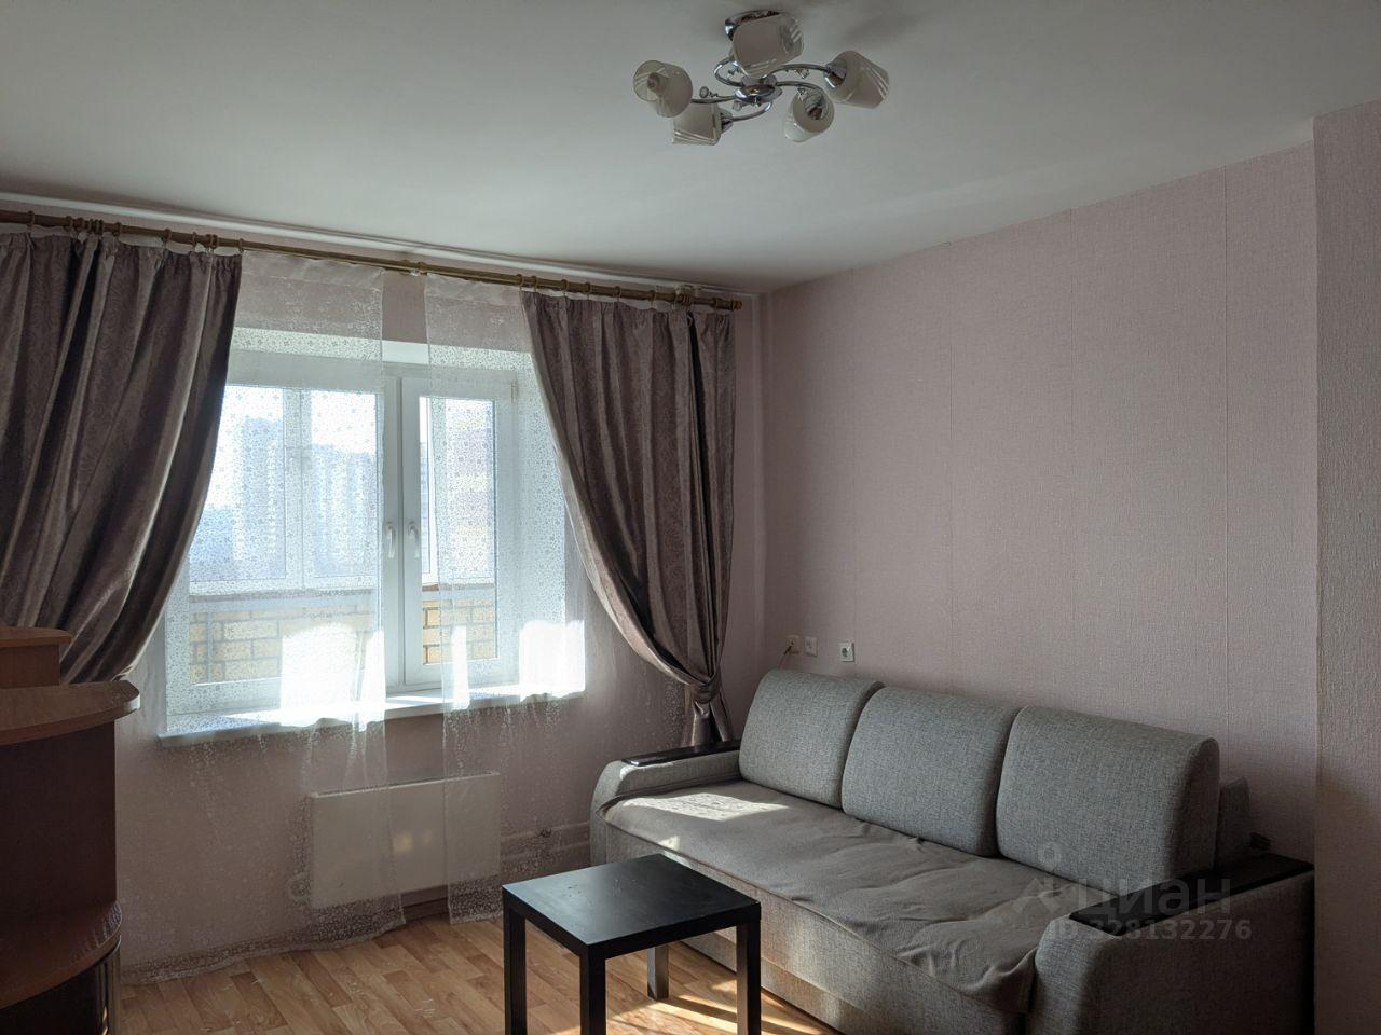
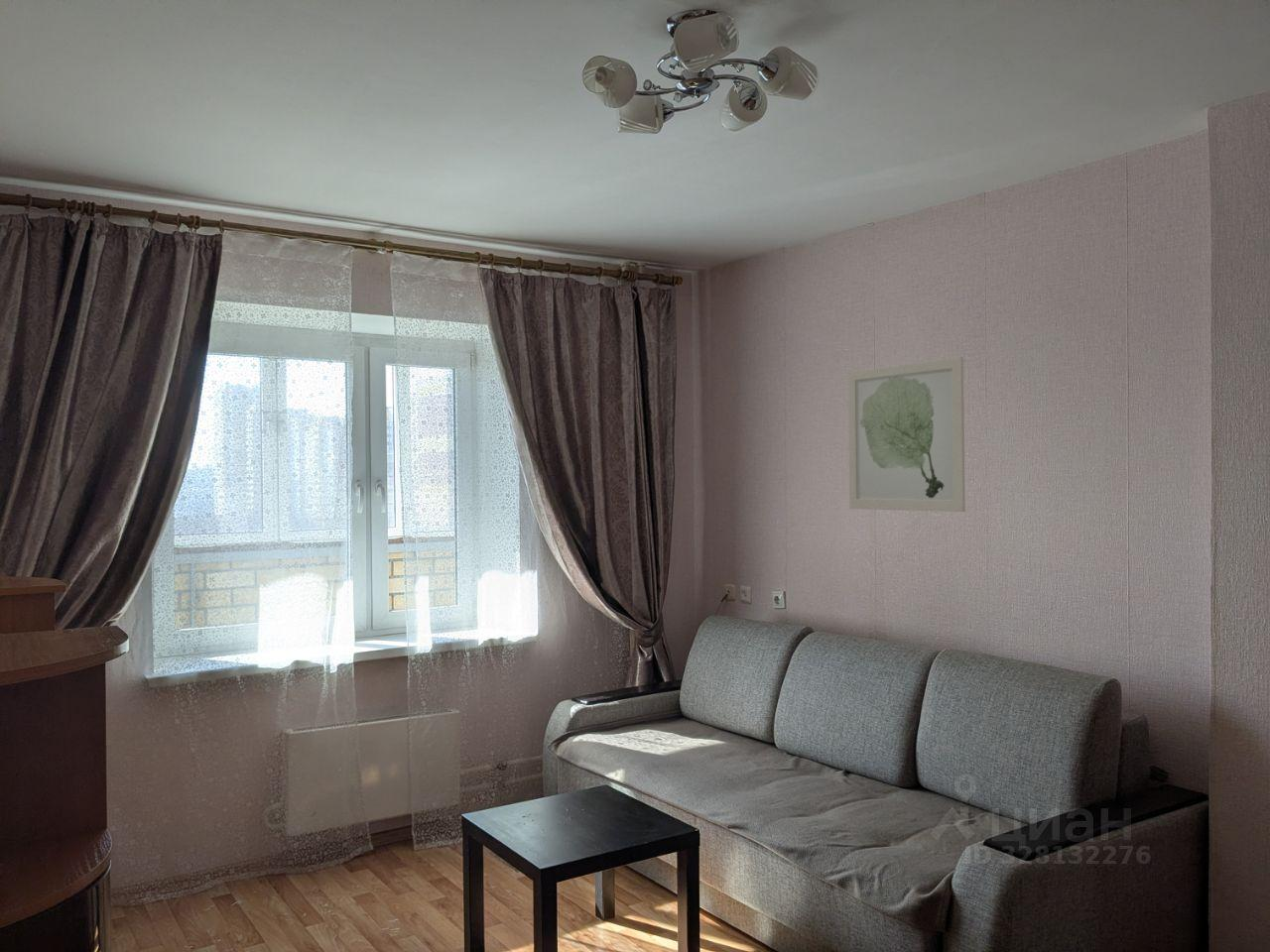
+ wall art (903, 436)
